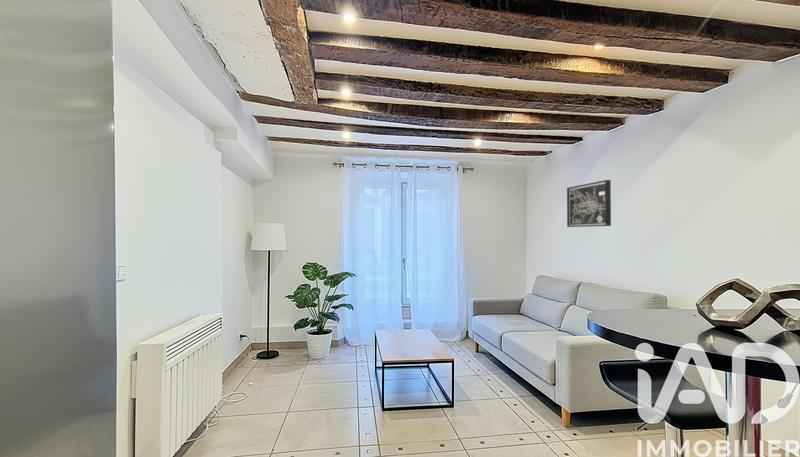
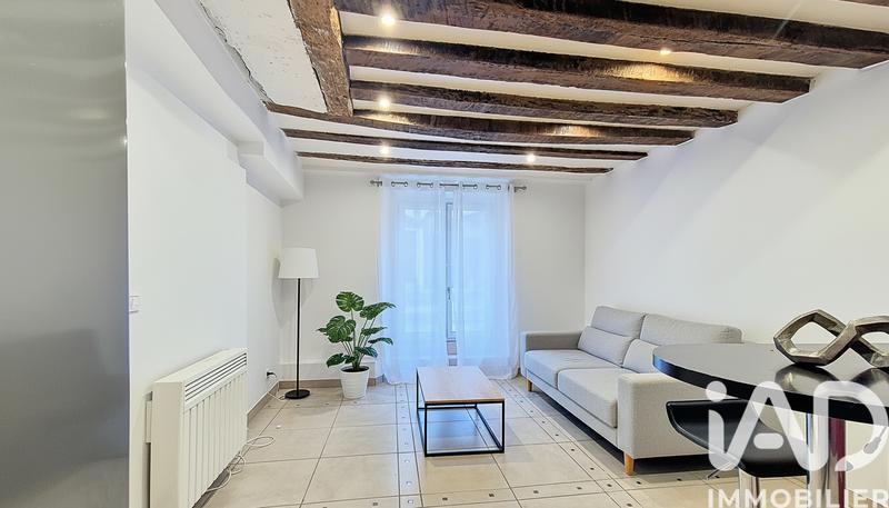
- wall art (587, 205)
